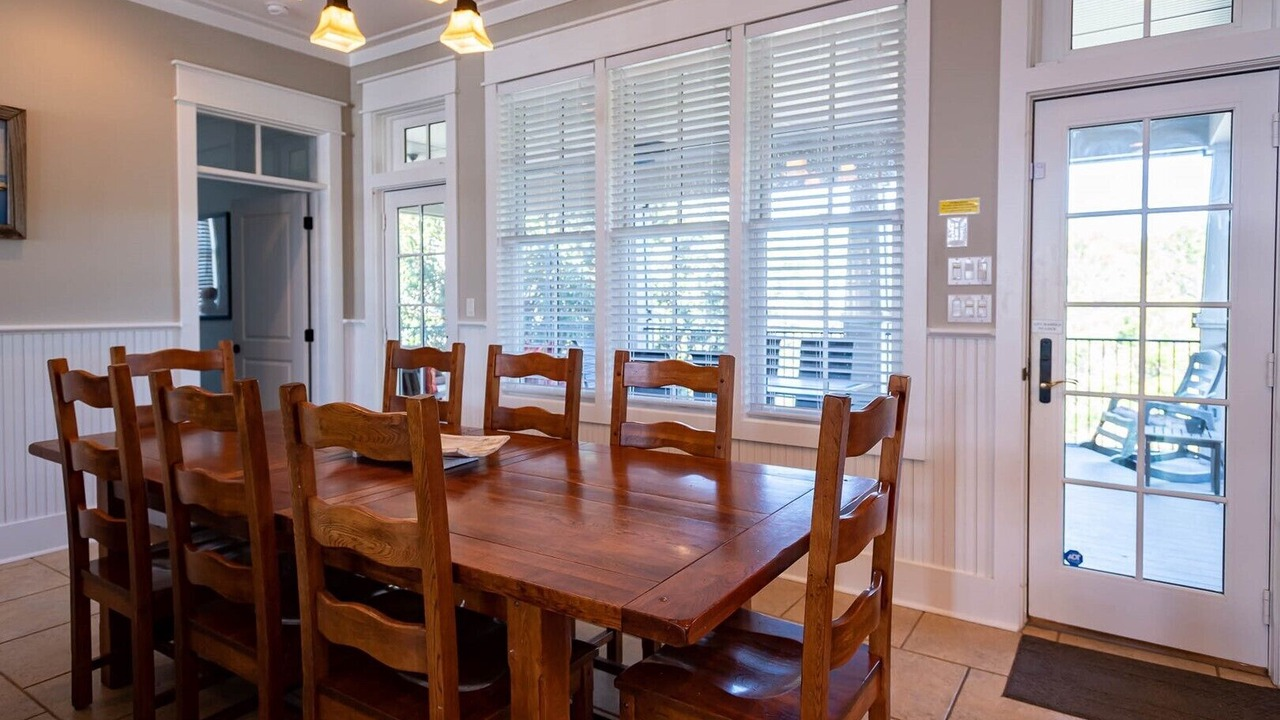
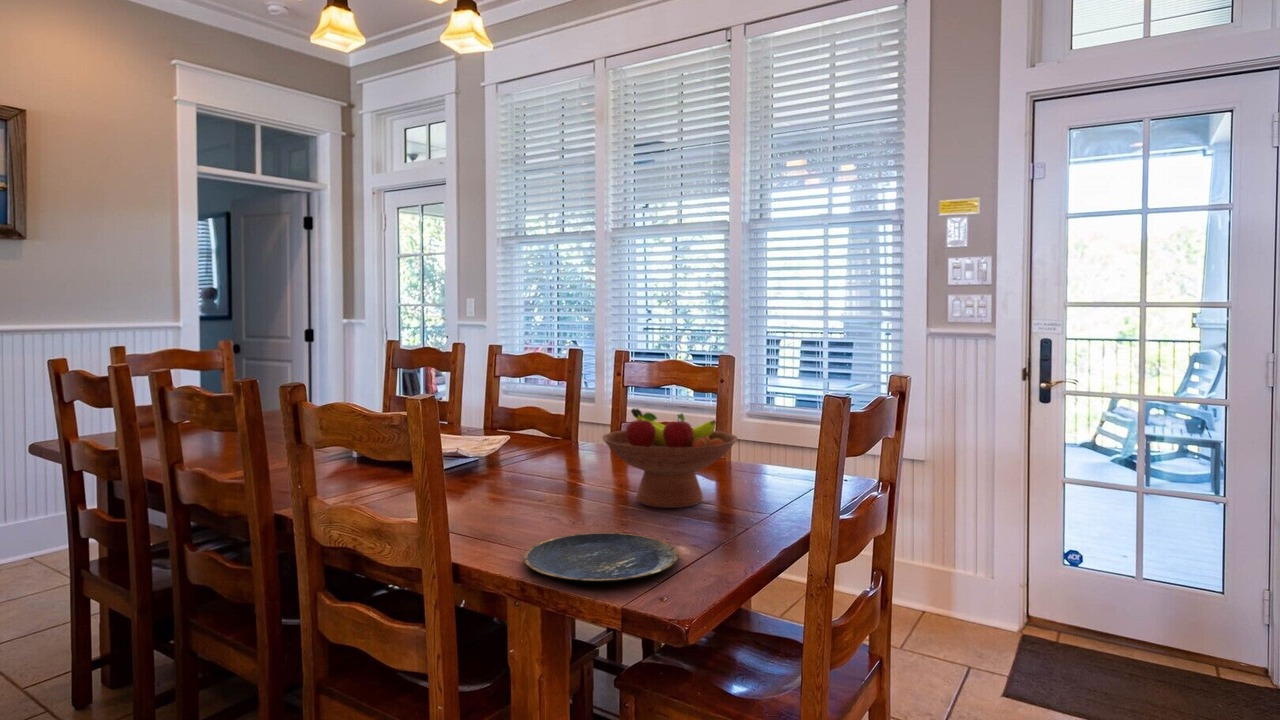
+ plate (601, 557)
+ fruit bowl (669, 456)
